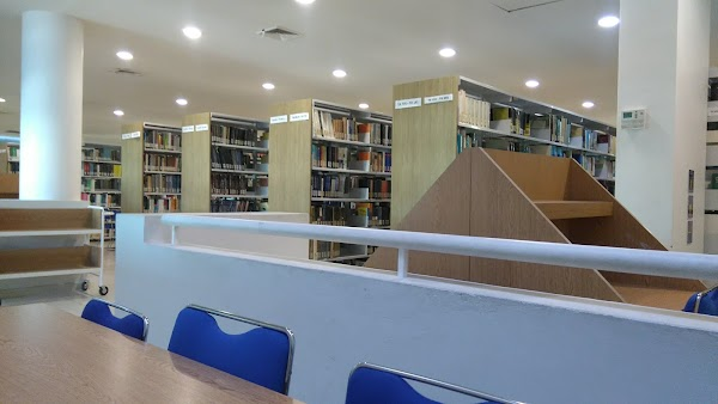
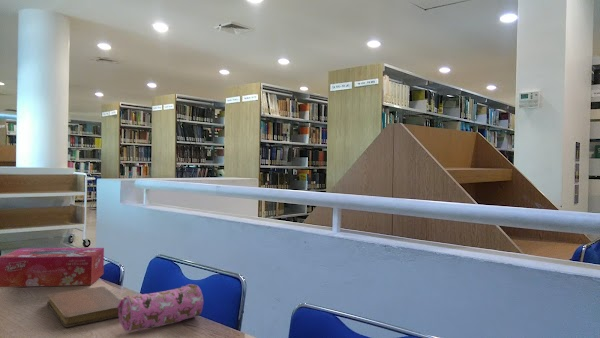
+ notebook (87, 304)
+ pencil case (161, 306)
+ tissue box (54, 266)
